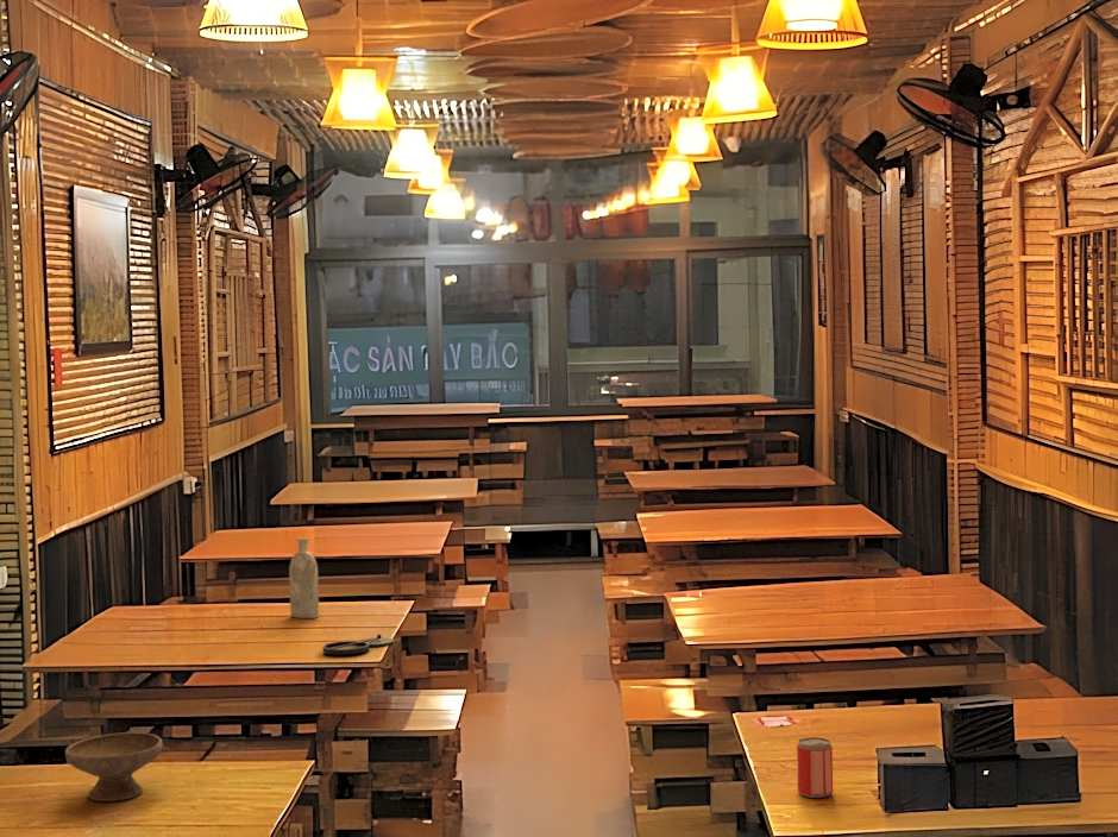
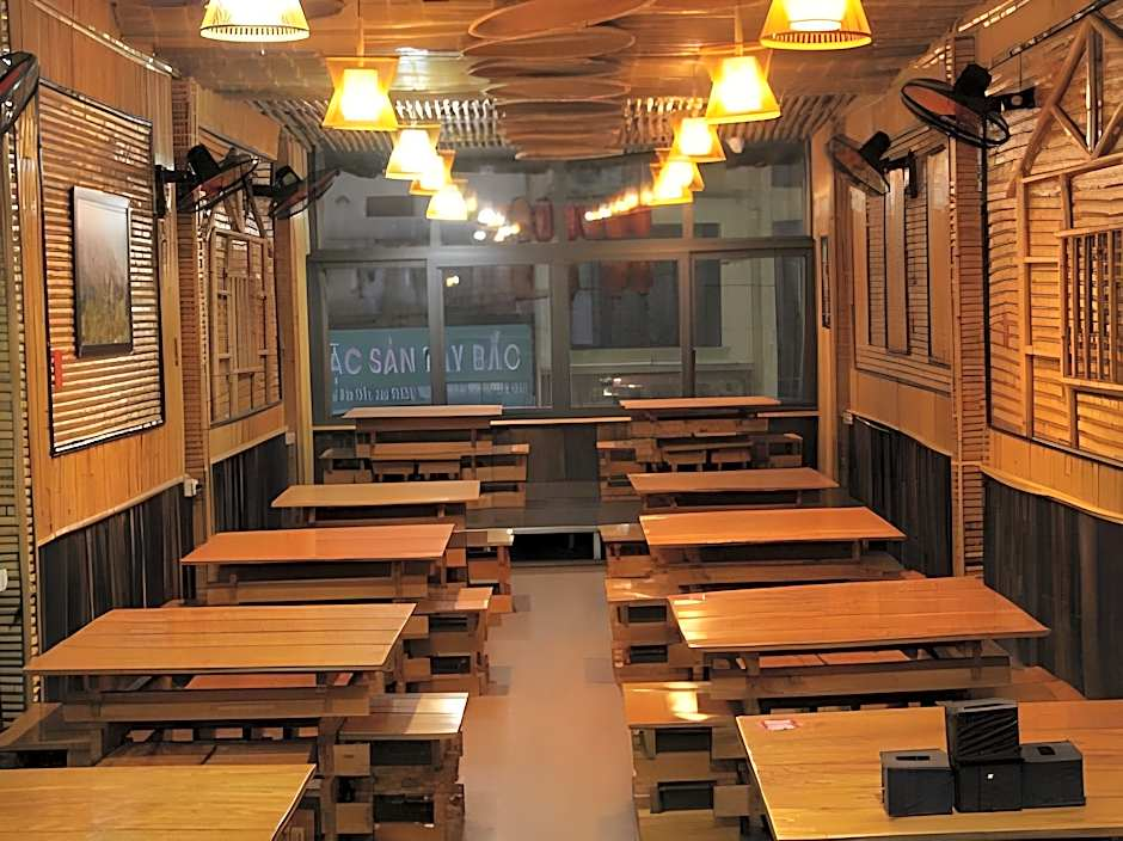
- bottle (303, 577)
- plate (359, 643)
- beer can (815, 767)
- bowl (114, 768)
